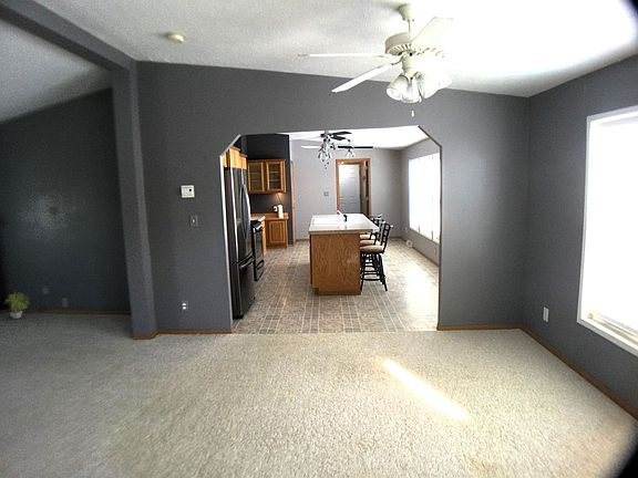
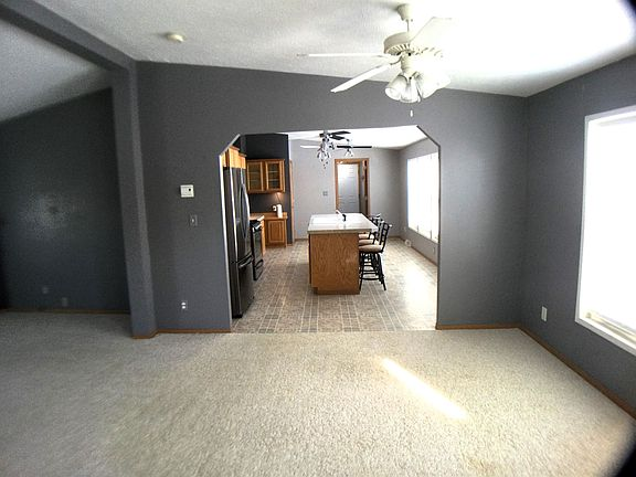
- potted plant (18, 303)
